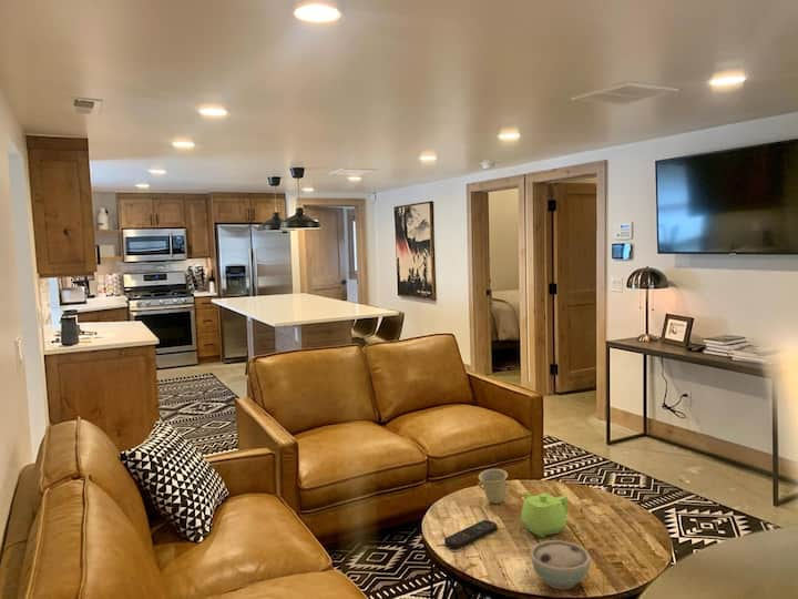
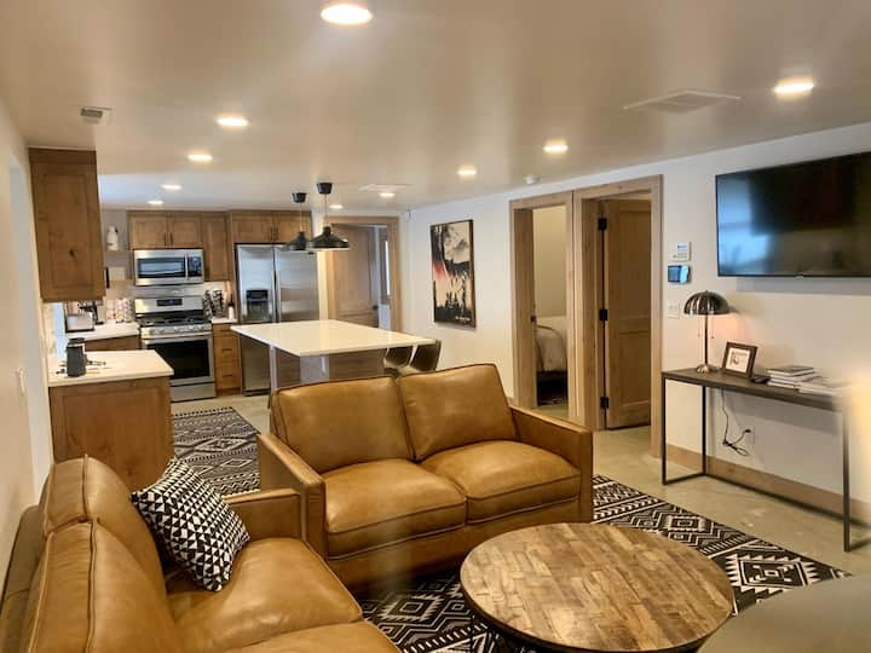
- teapot (543, 509)
- bowl (560, 565)
- remote control (471, 532)
- cup (493, 487)
